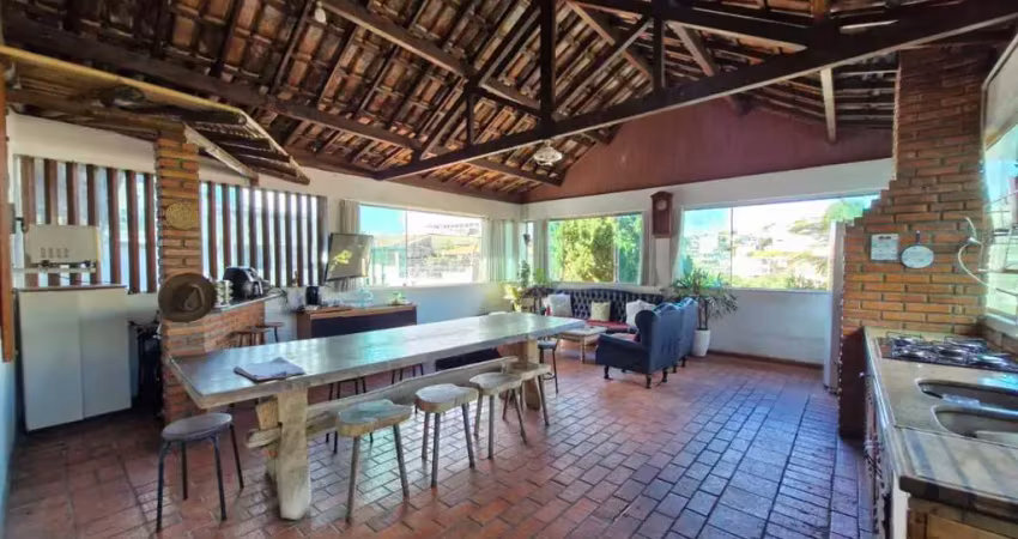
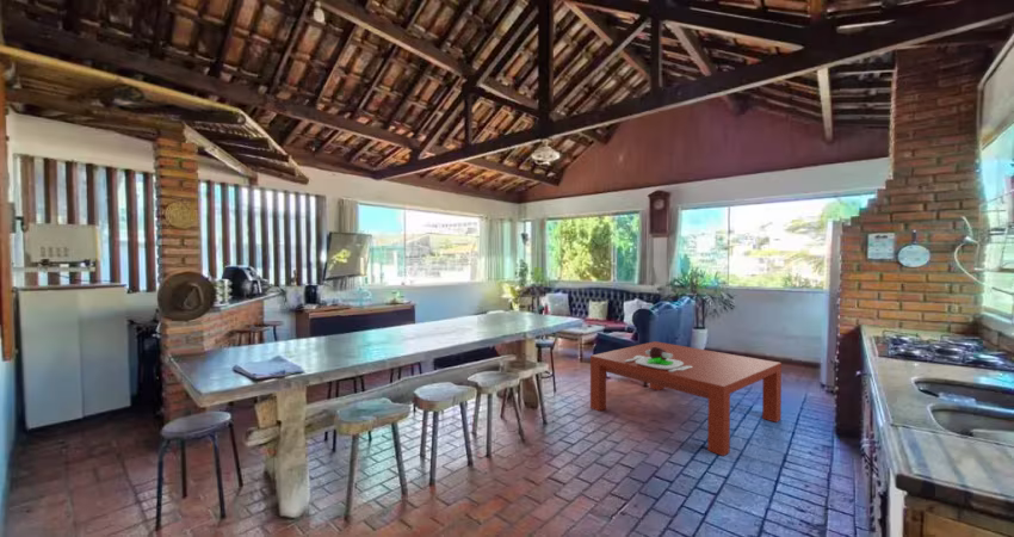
+ coffee table (681, 378)
